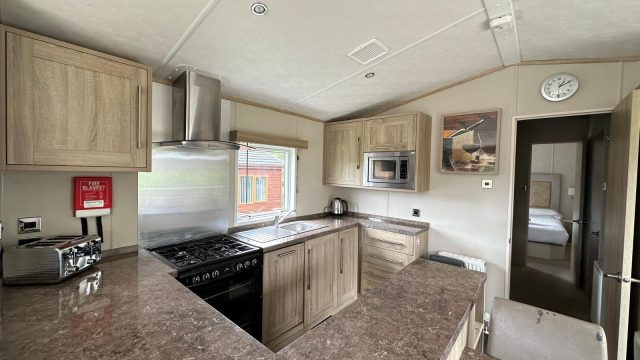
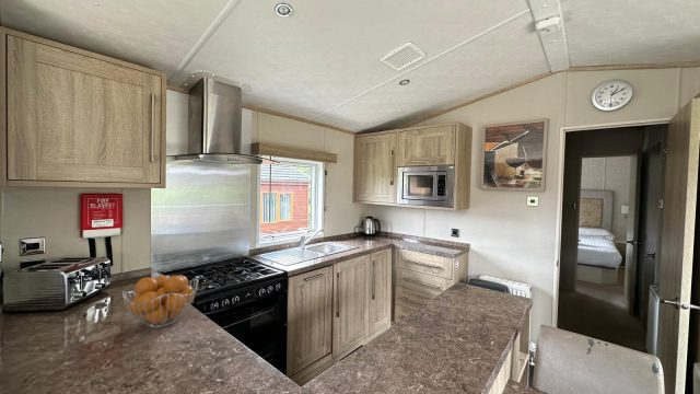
+ fruit basket (162, 299)
